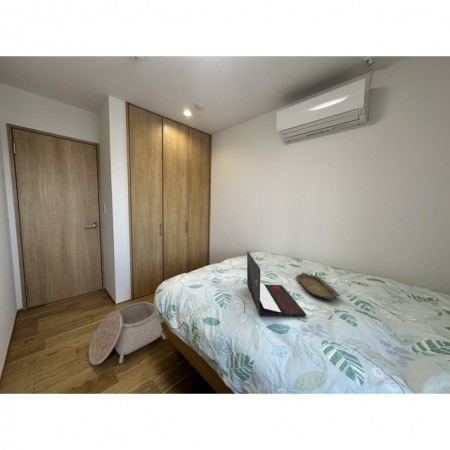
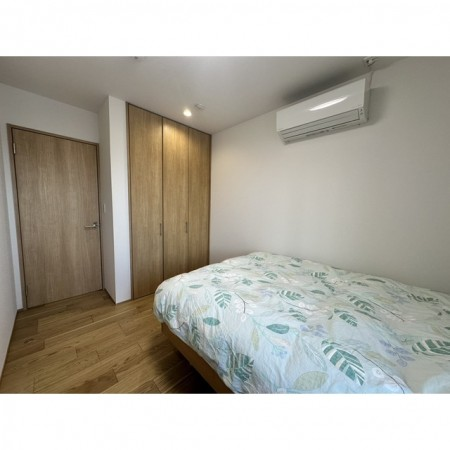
- serving tray (314, 285)
- basket (126, 327)
- laptop (272, 285)
